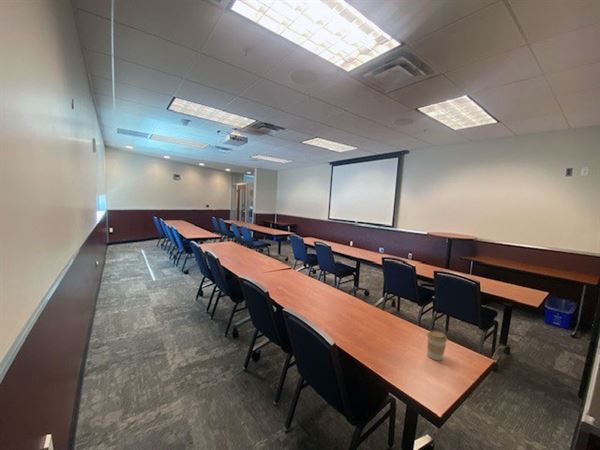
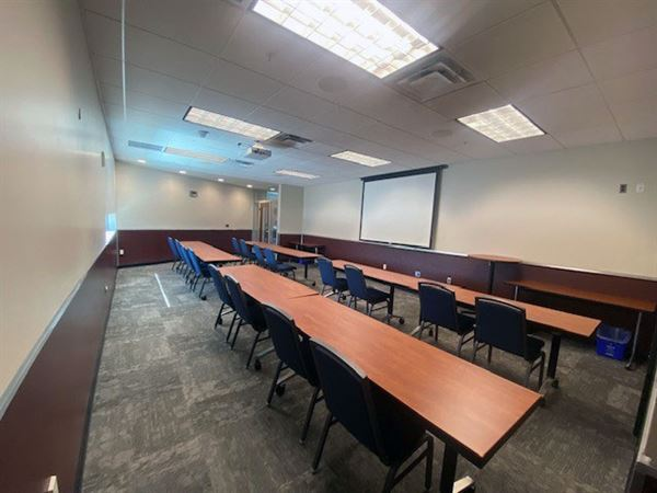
- coffee cup (436, 344)
